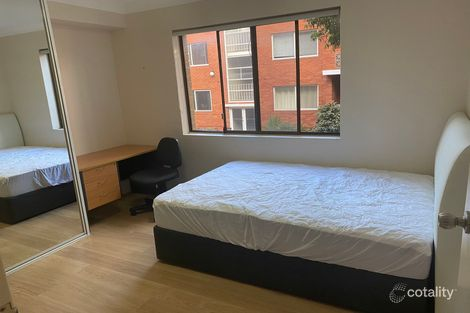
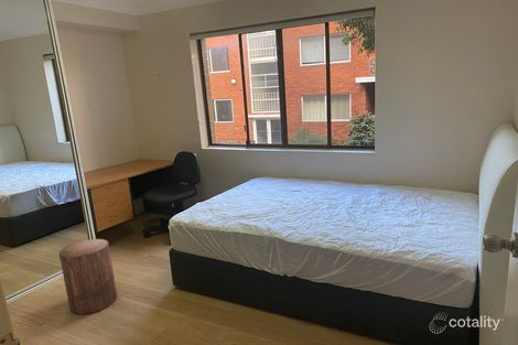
+ stool (89, 274)
